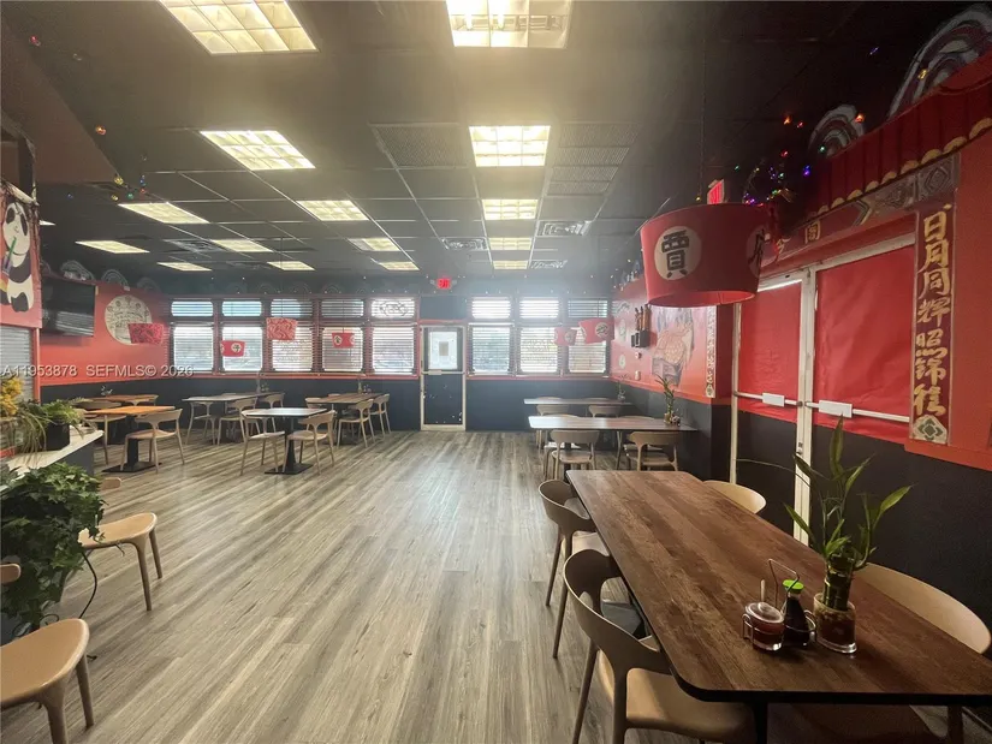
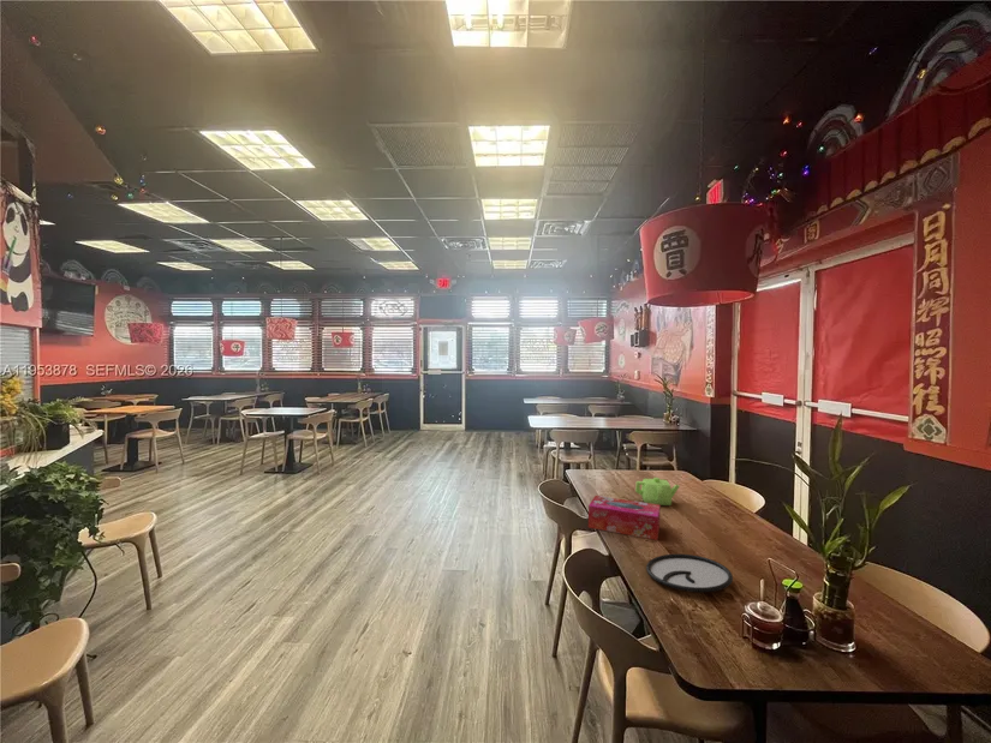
+ tissue box (623, 516)
+ plate (687, 571)
+ teapot (657, 491)
